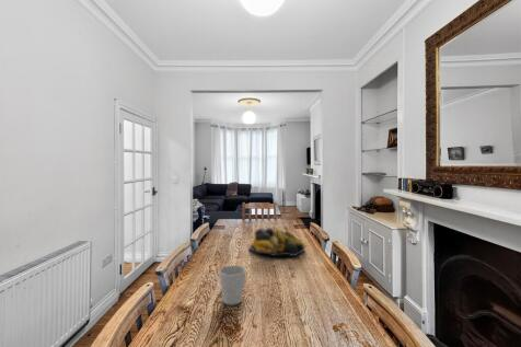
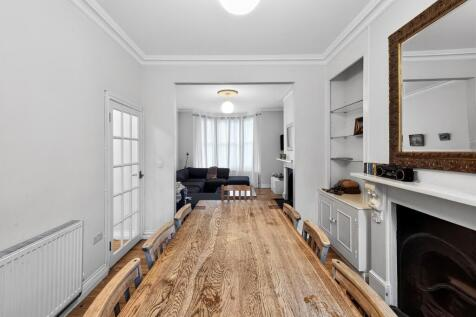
- fruit bowl (276, 238)
- mug (230, 284)
